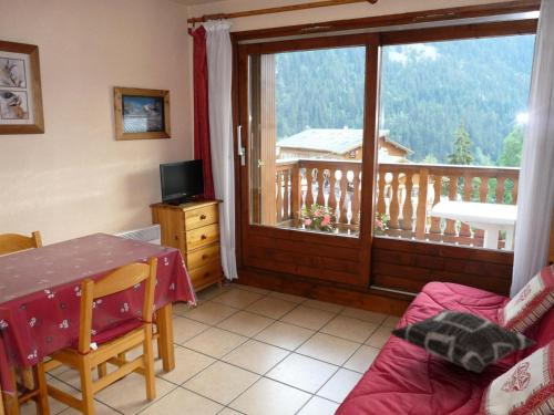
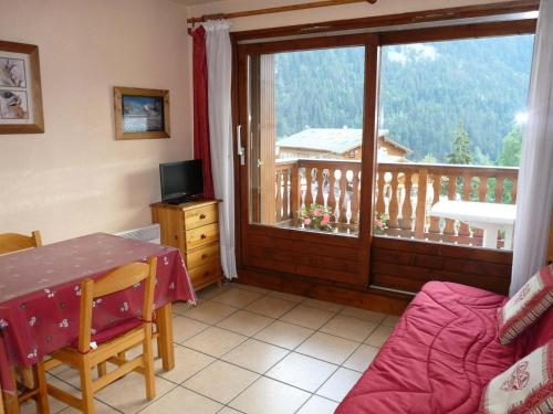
- decorative pillow (460, 335)
